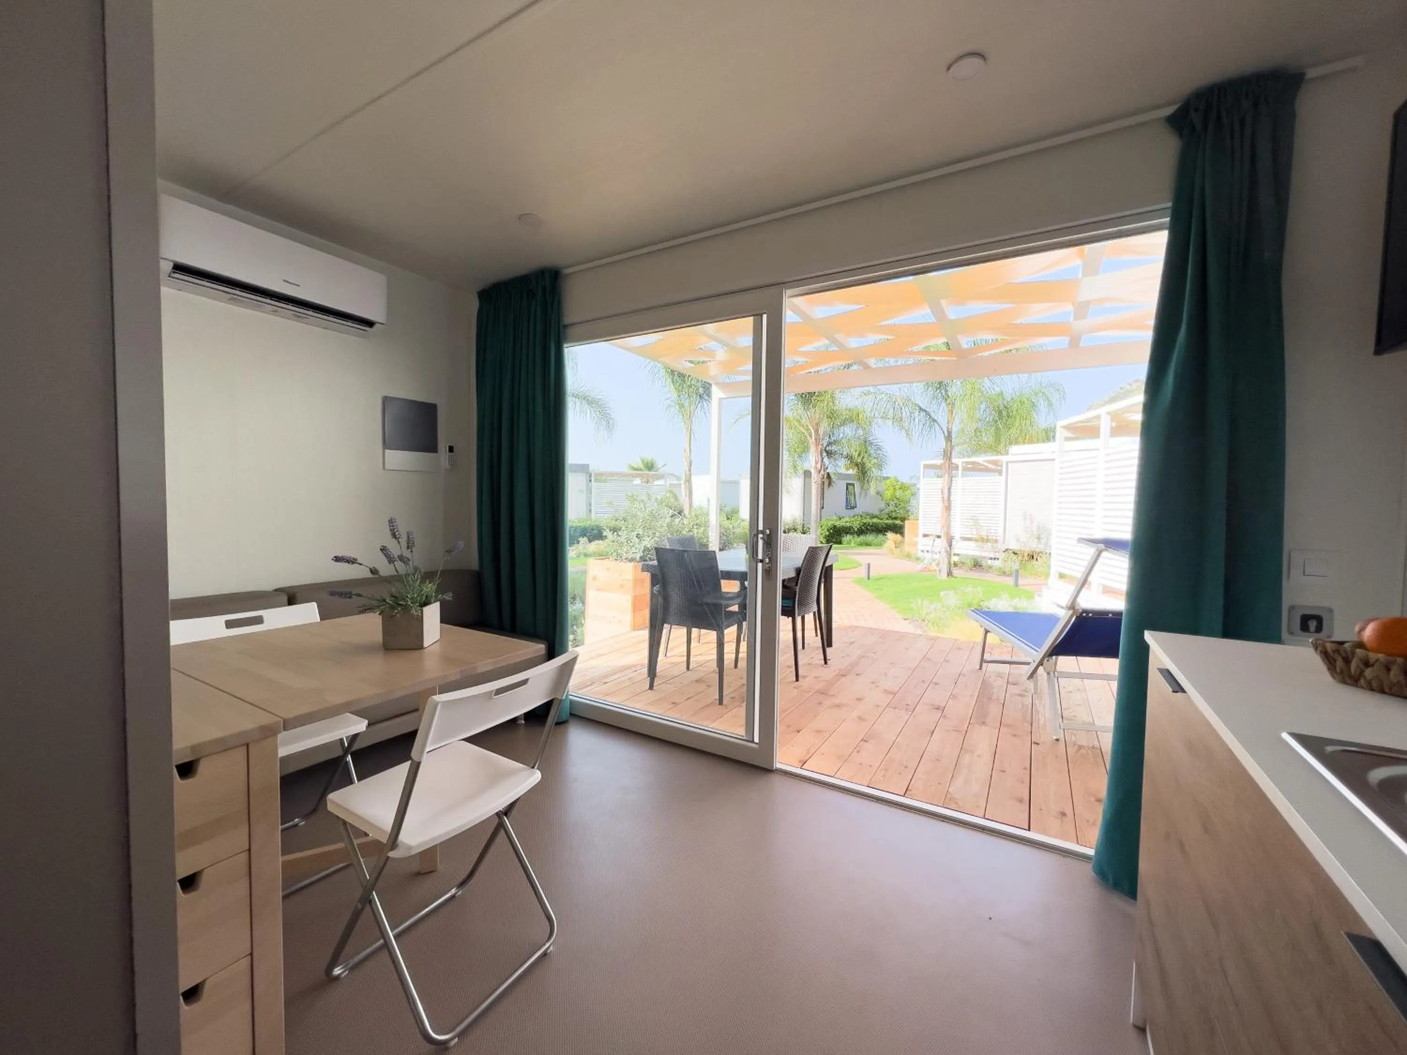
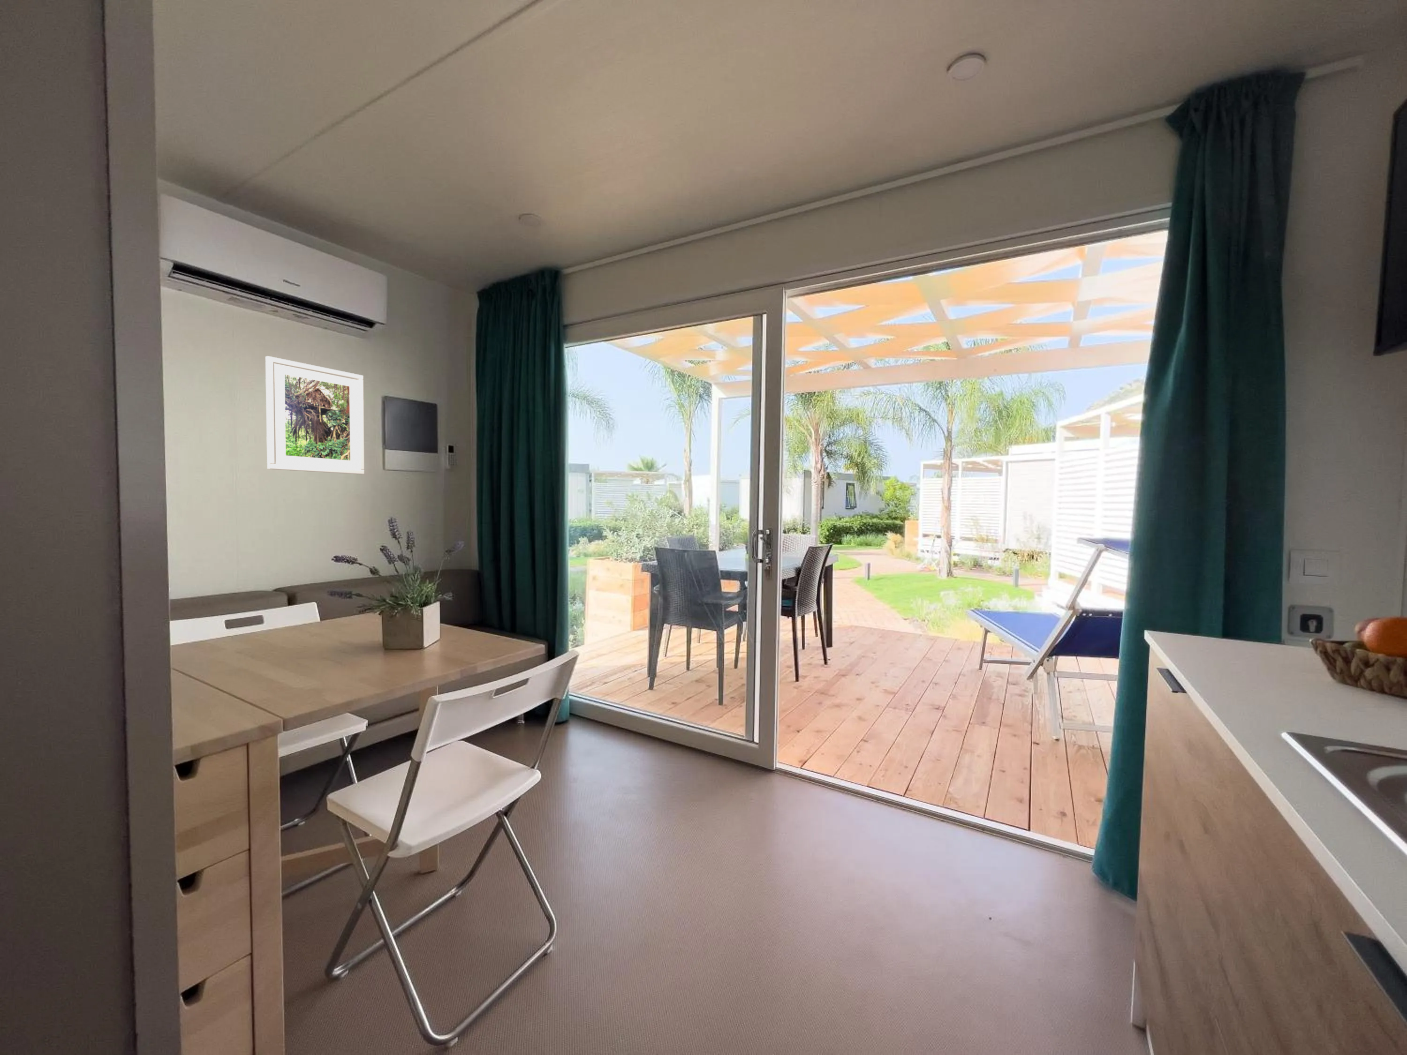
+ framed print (318, 419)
